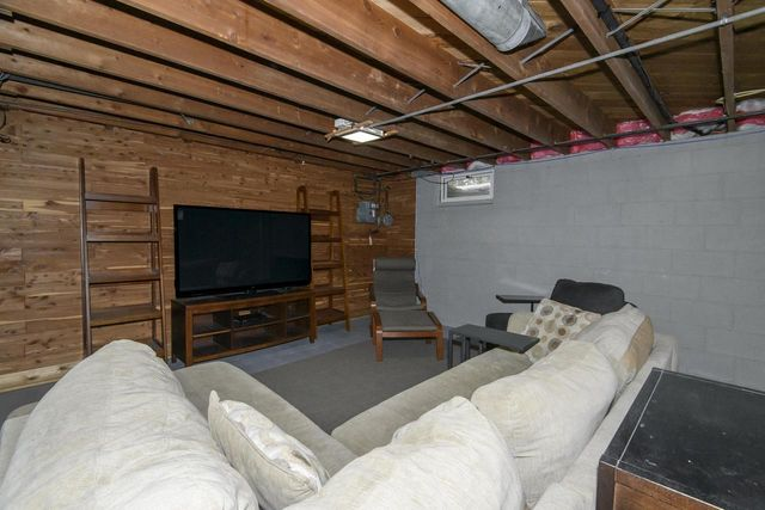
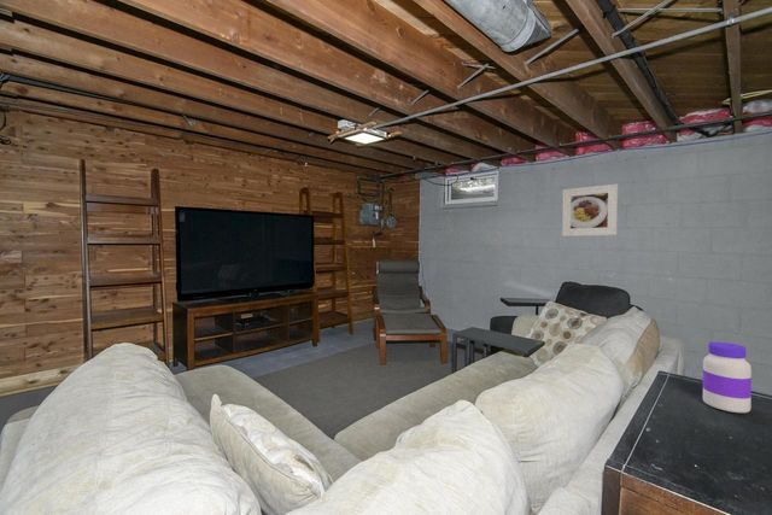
+ jar (726, 375)
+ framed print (589, 211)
